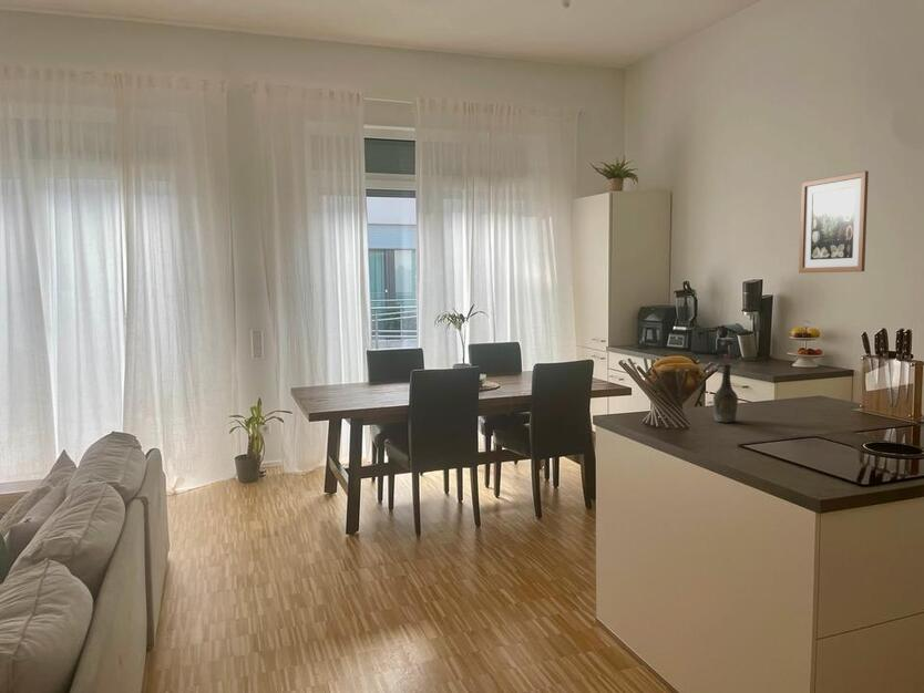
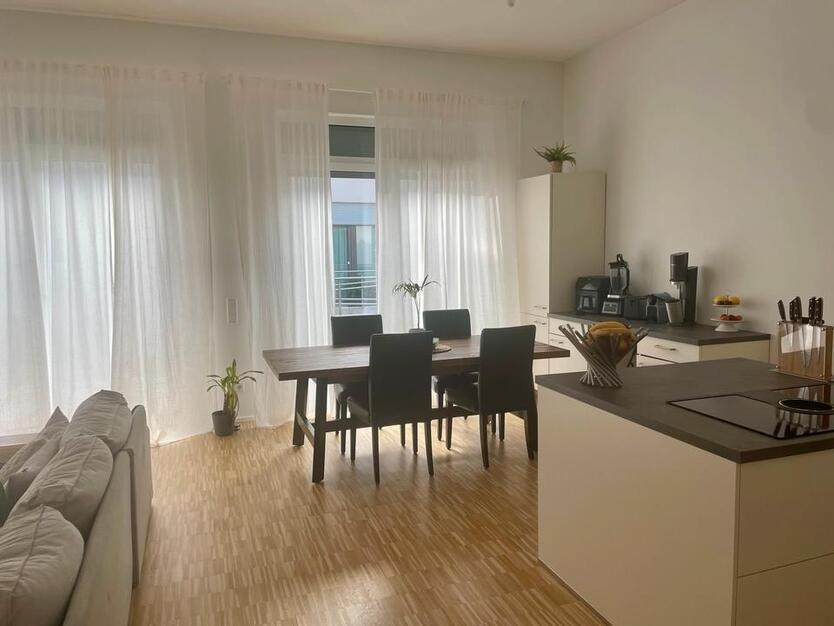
- wall art (831, 225)
- bottle (726, 379)
